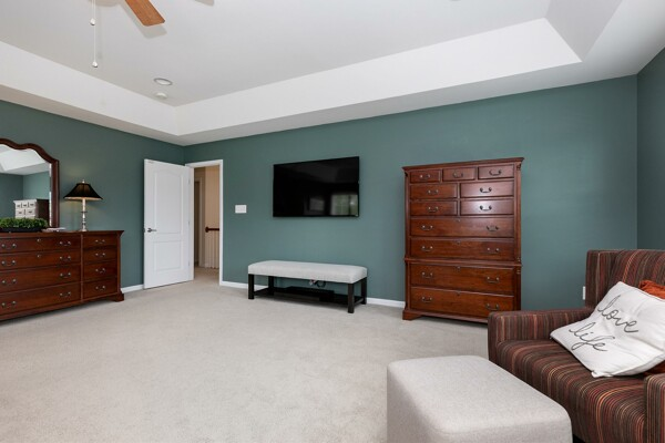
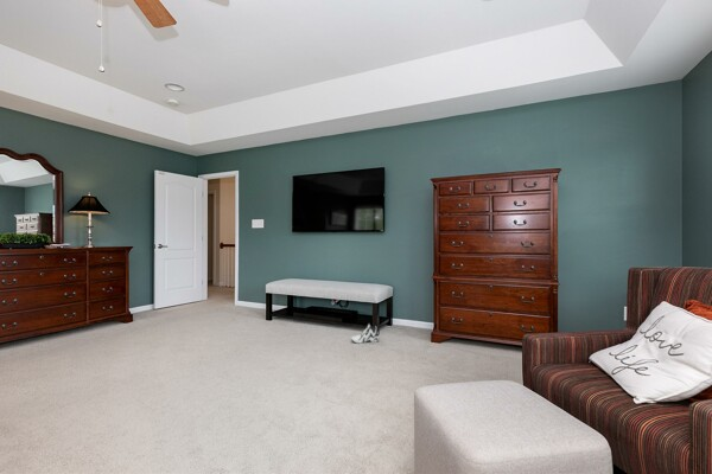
+ sneaker (364, 332)
